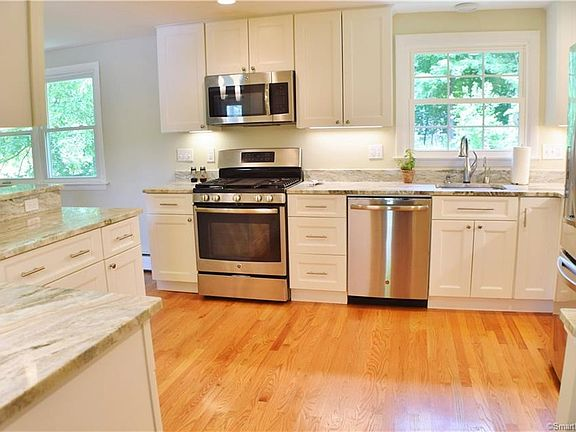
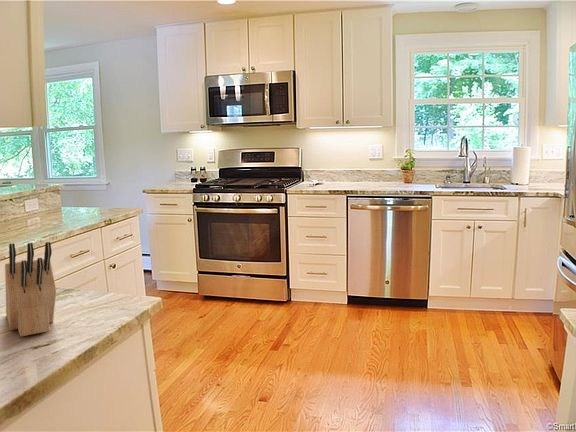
+ knife block (28, 281)
